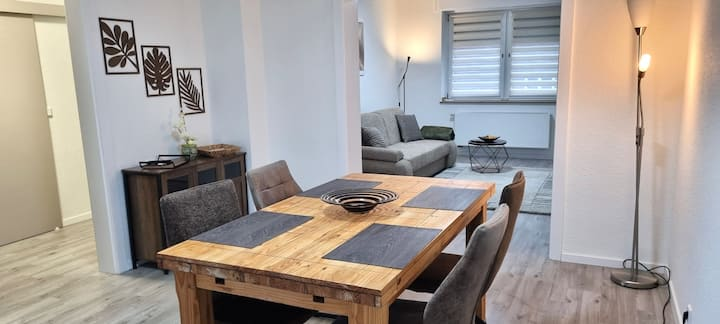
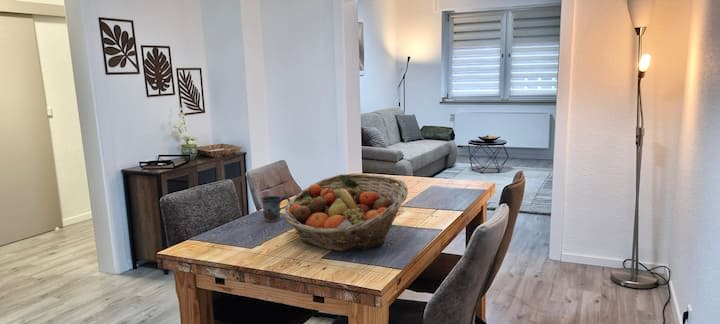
+ fruit basket (345, 209)
+ mug (274, 208)
